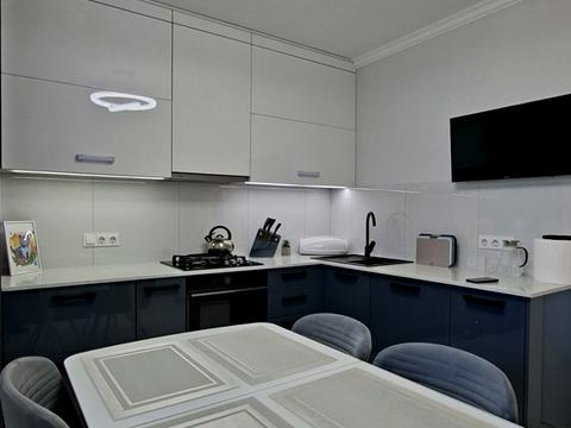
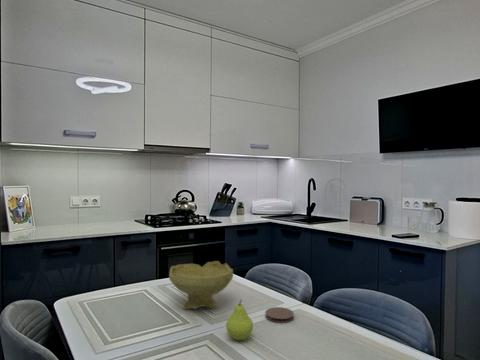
+ bowl (201, 286)
+ fruit (239, 318)
+ coaster (279, 314)
